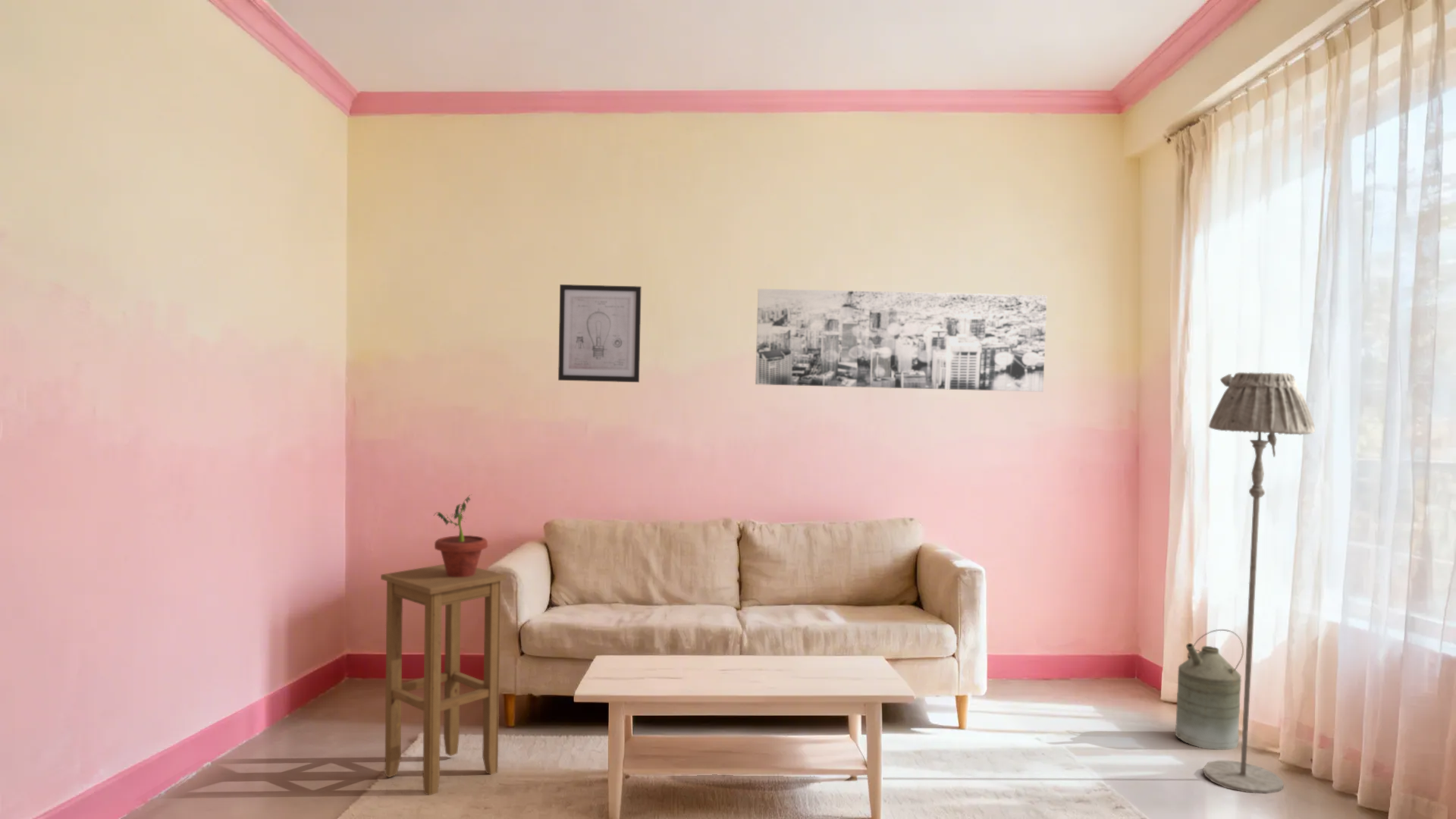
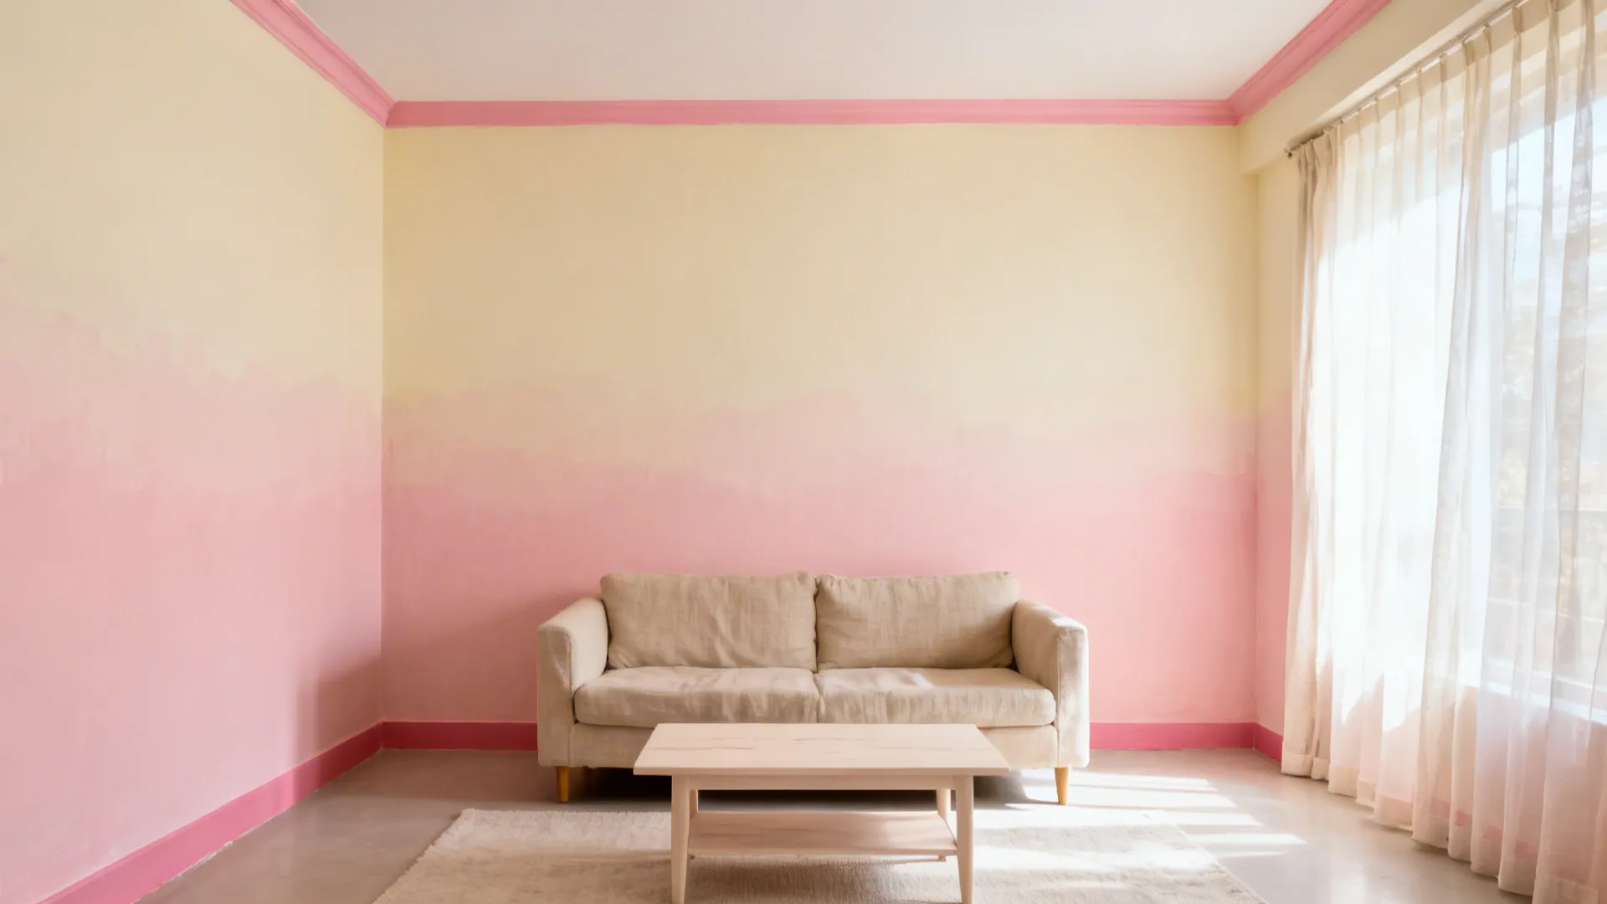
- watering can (1213, 686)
- wall art (599, 333)
- stool (442, 674)
- potted plant (460, 534)
- floor lamp (1253, 578)
- wall art (899, 340)
